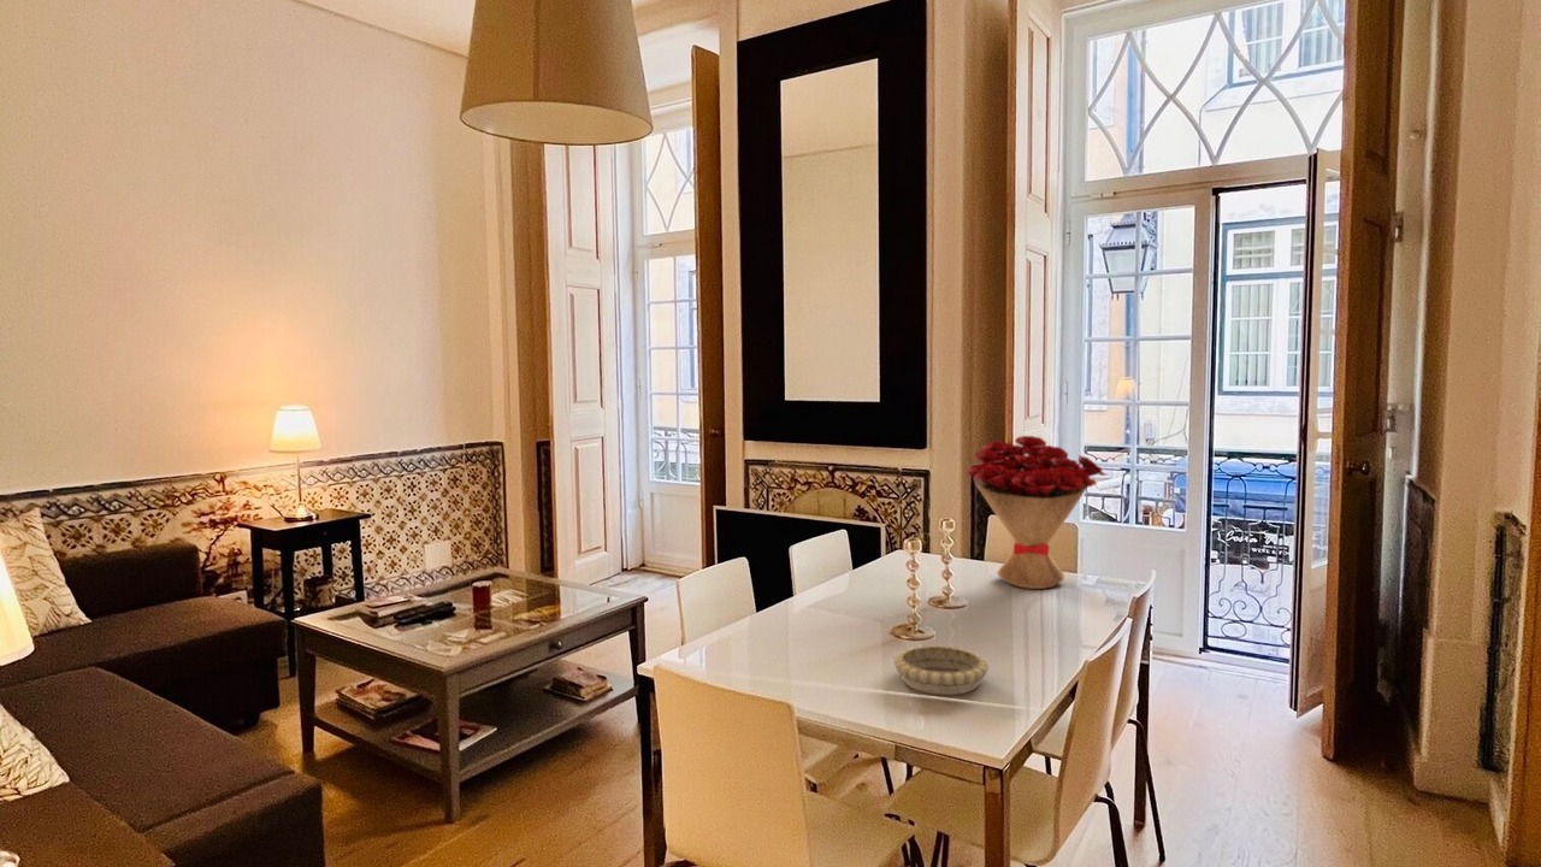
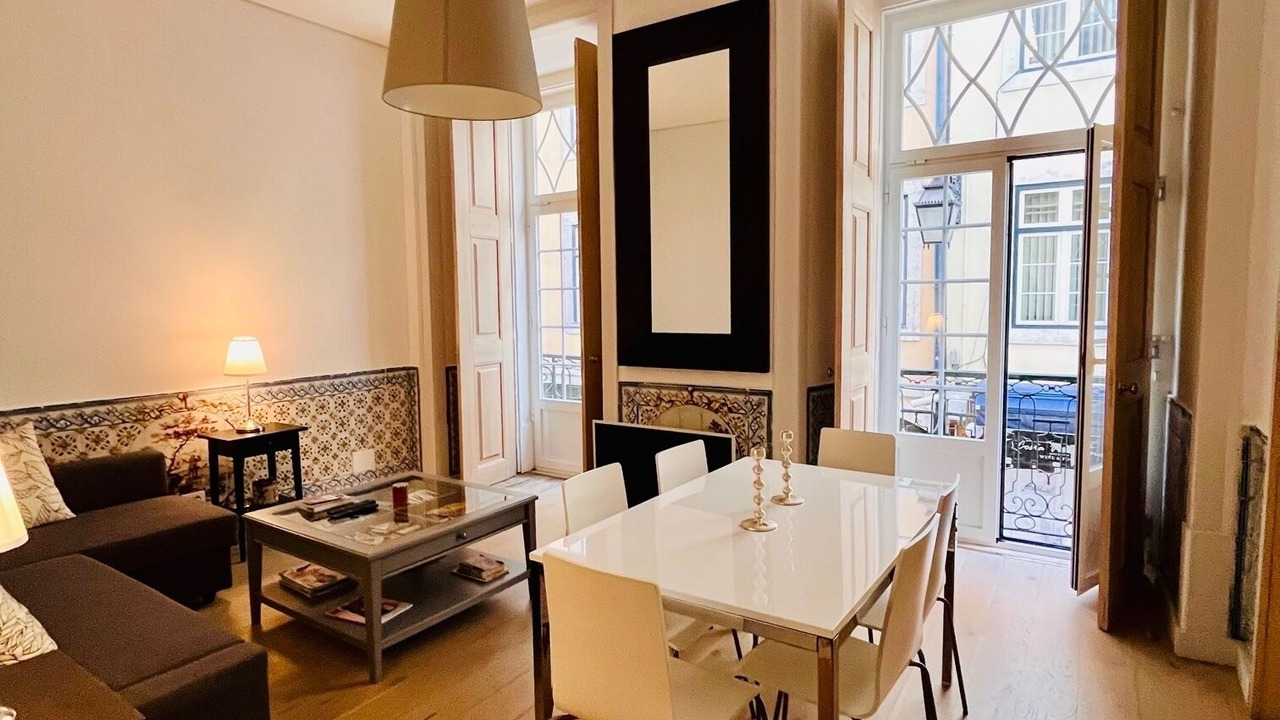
- flower bouquet (1037, 512)
- decorative bowl (941, 667)
